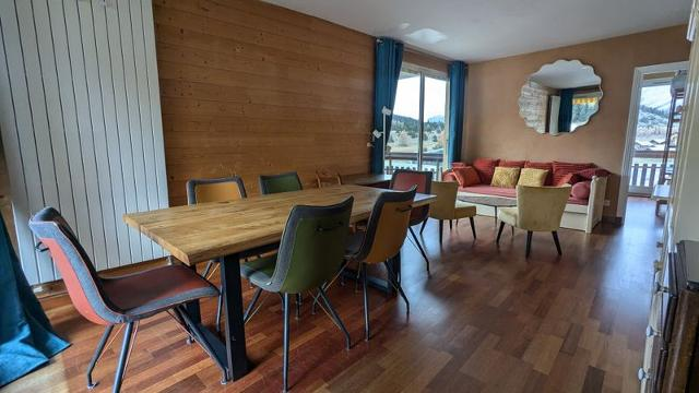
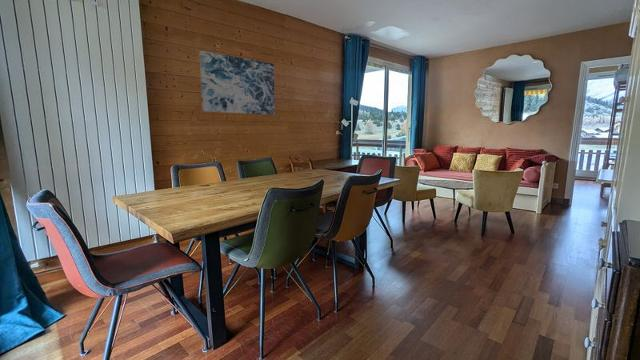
+ wall art (240, 85)
